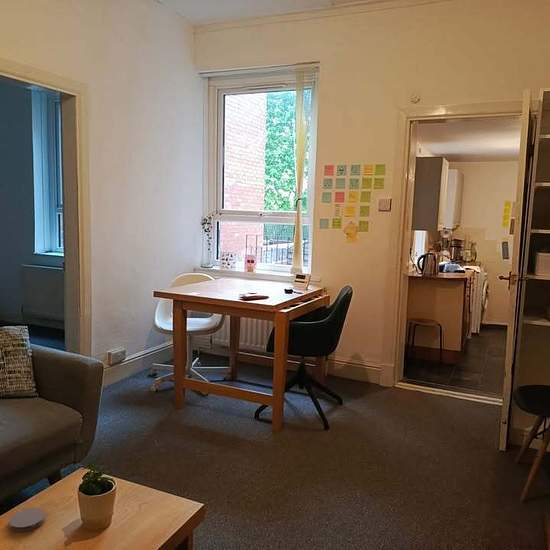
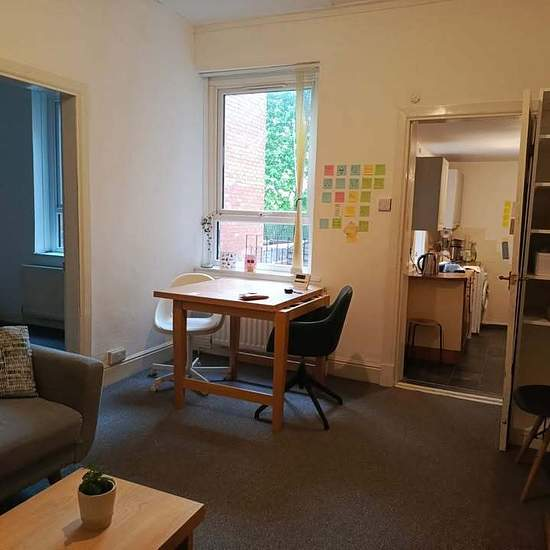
- coaster (27, 519)
